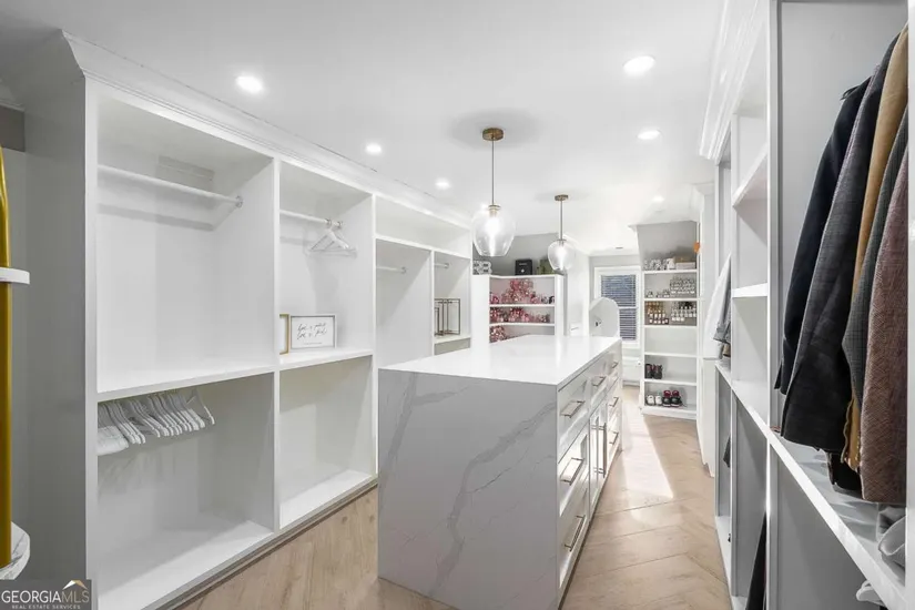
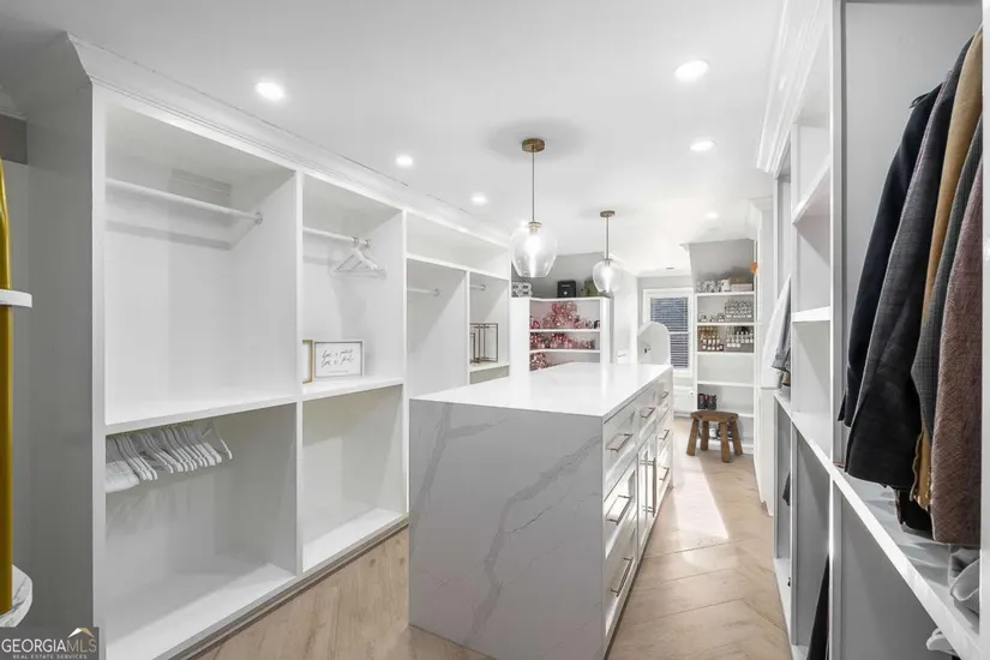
+ stool (708, 433)
